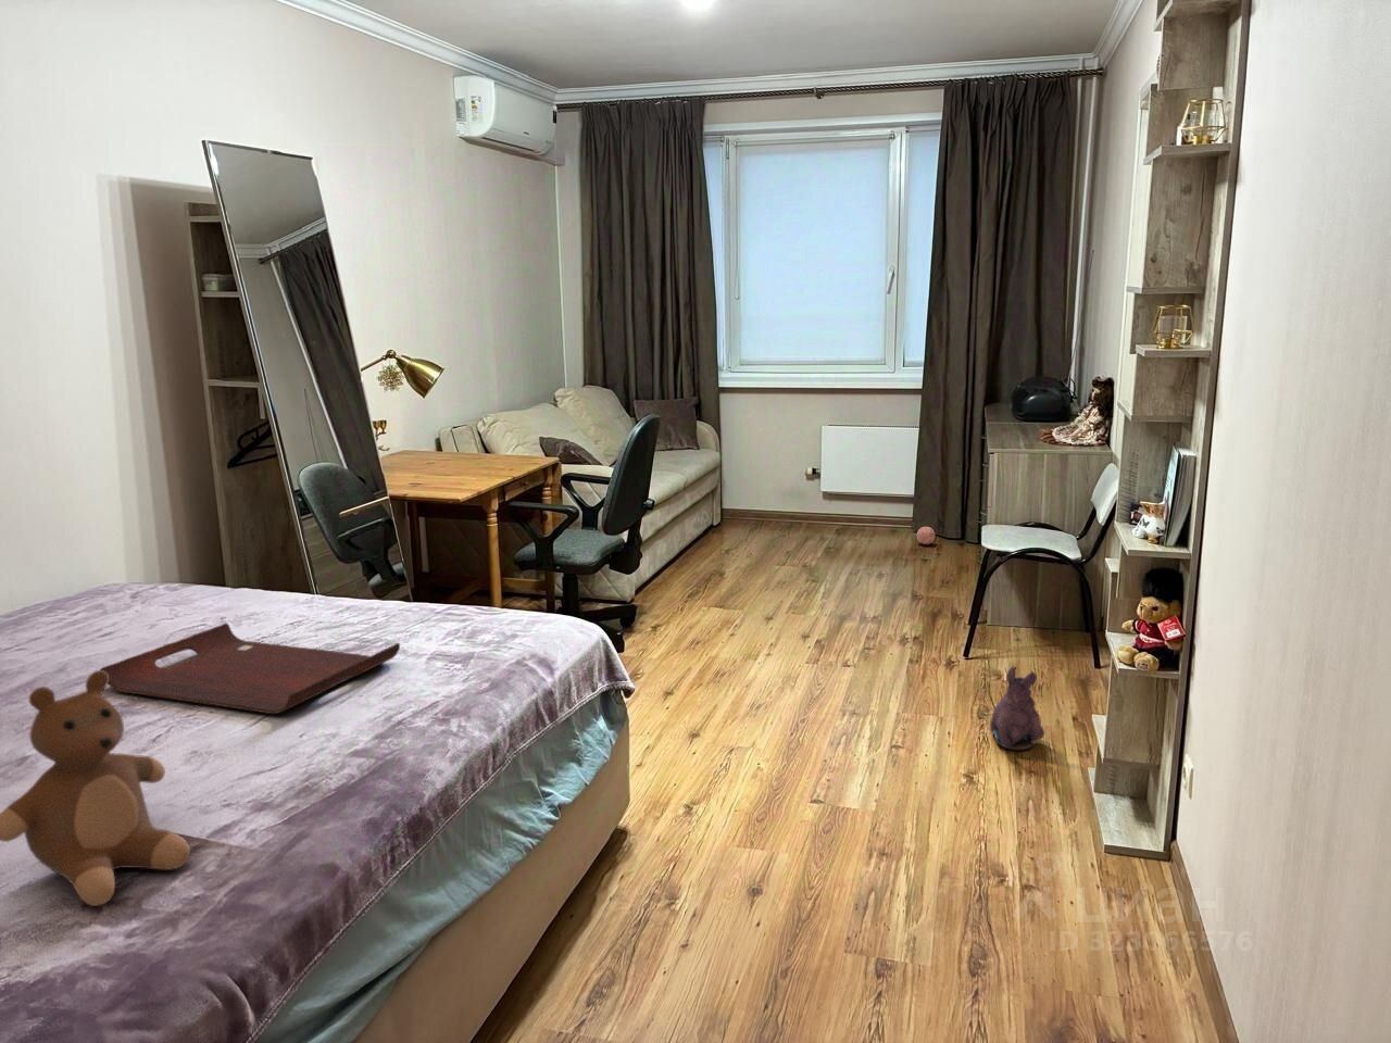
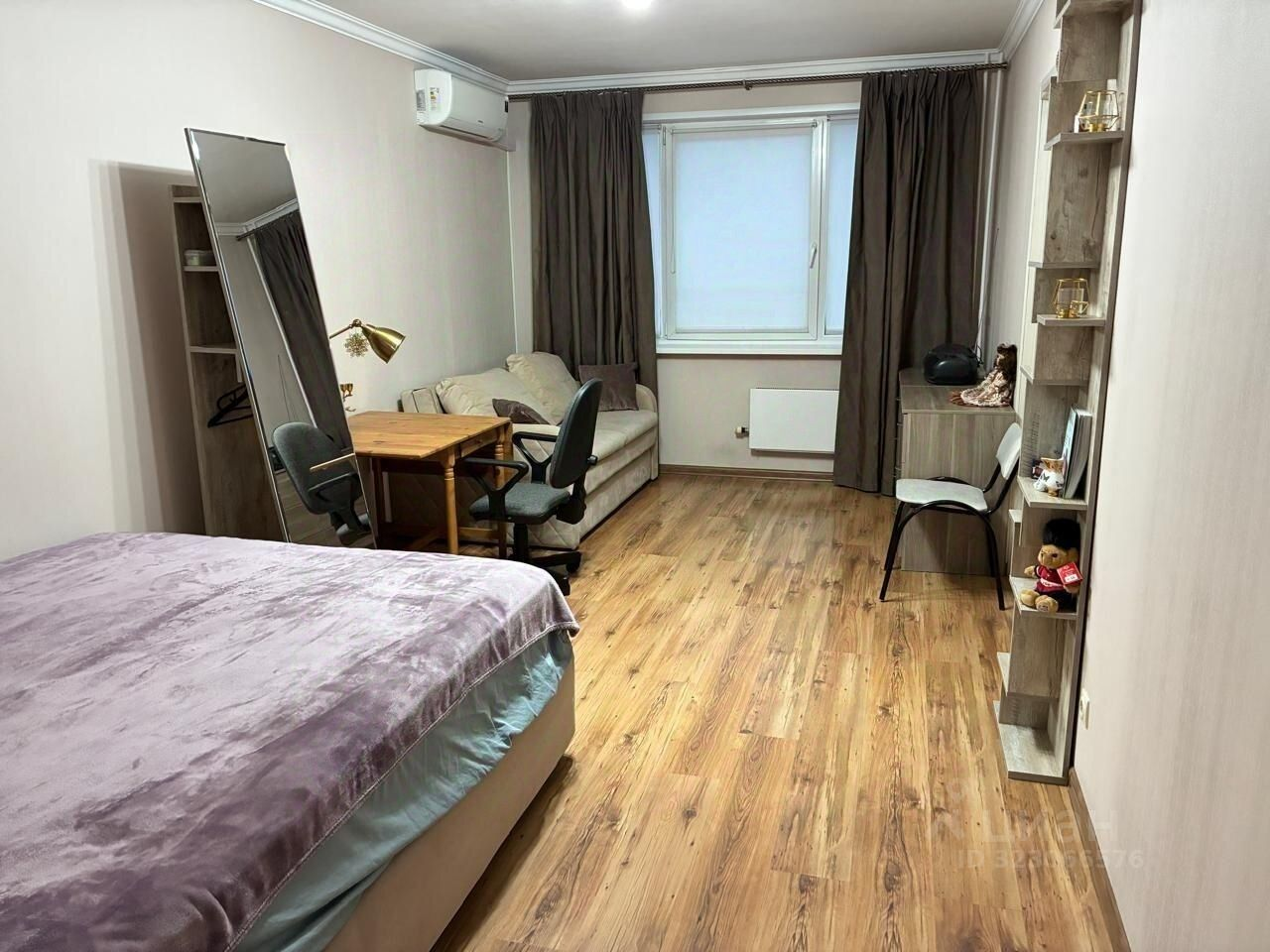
- plush toy (1014, 709)
- serving tray (255, 665)
- decorative ball (926, 535)
- teddy bear (97, 780)
